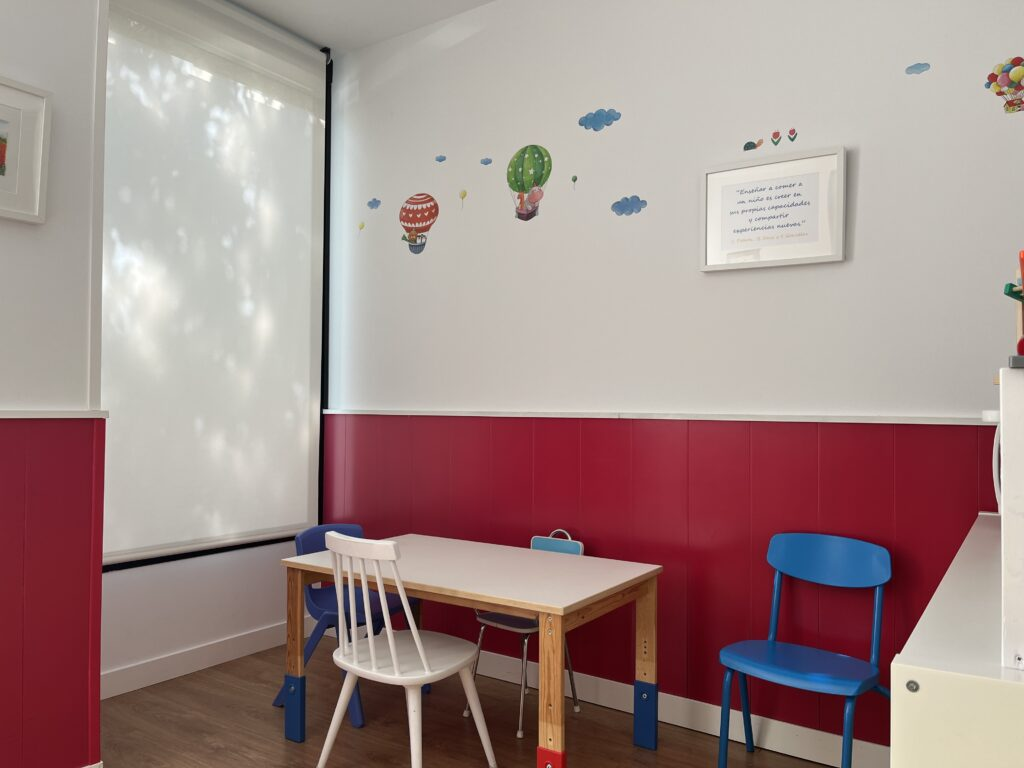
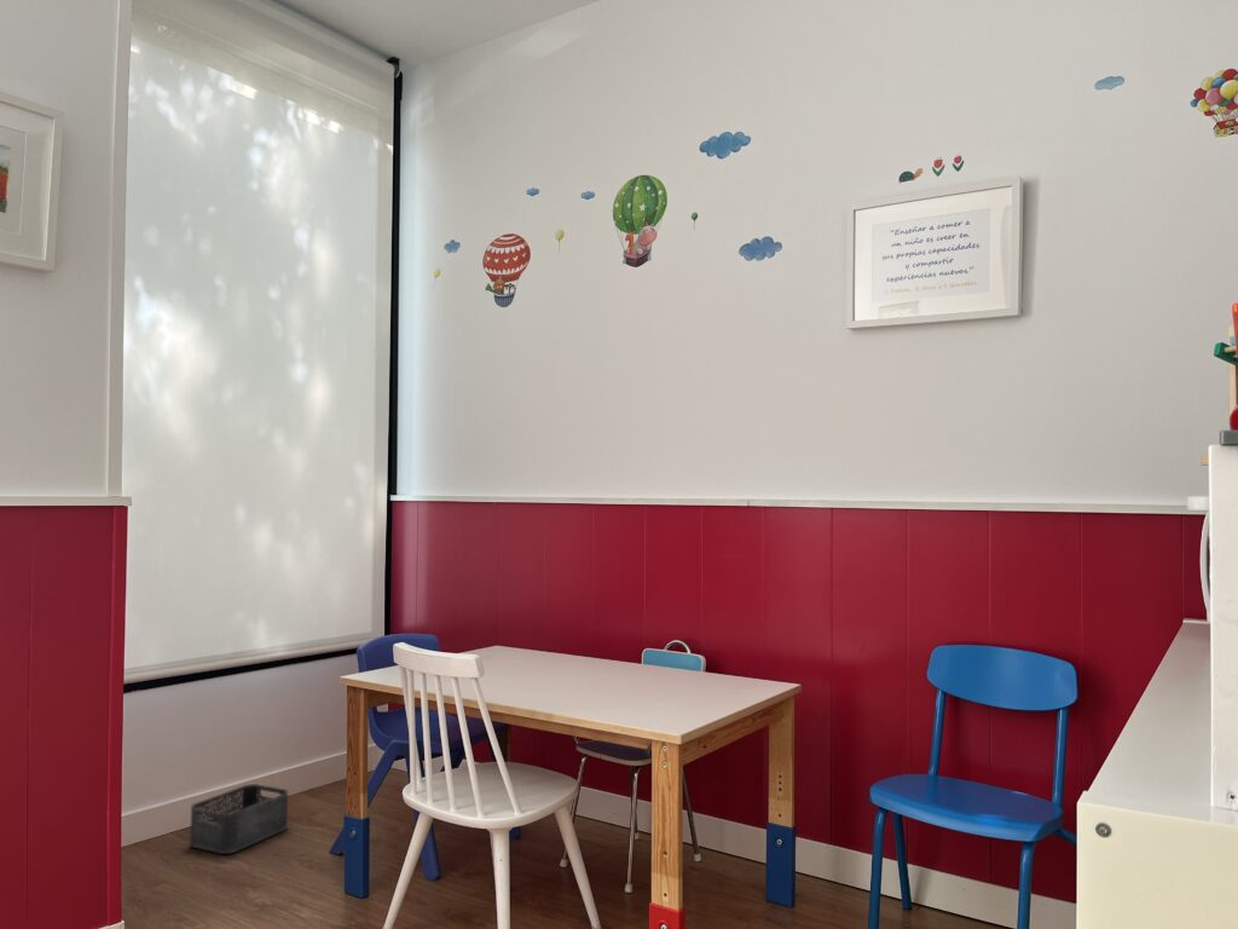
+ storage bin (239, 817)
